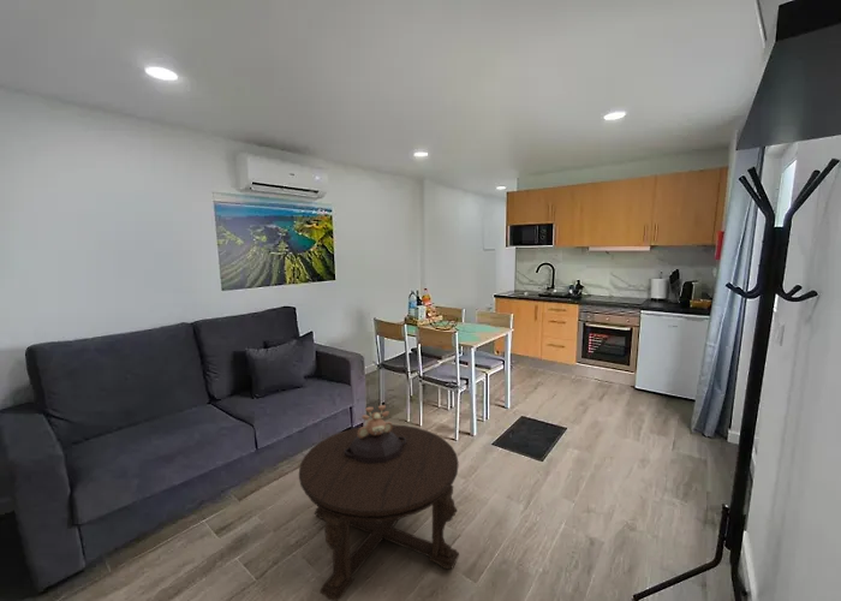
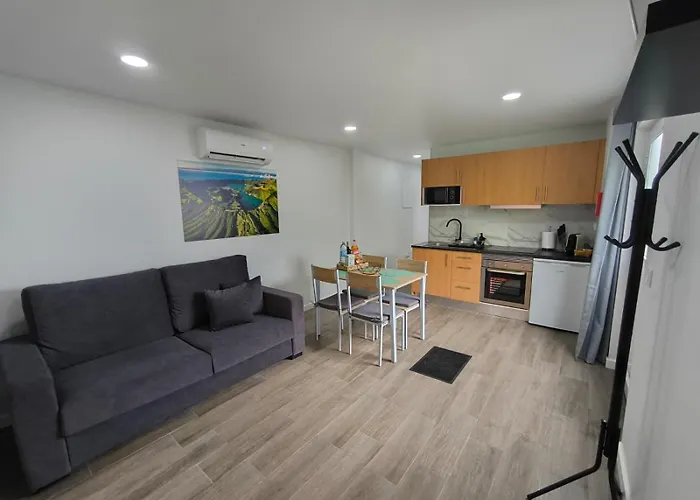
- coffee table (381, 498)
- decorative bowl (375, 428)
